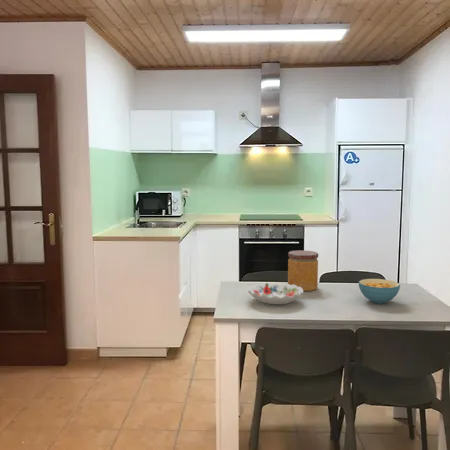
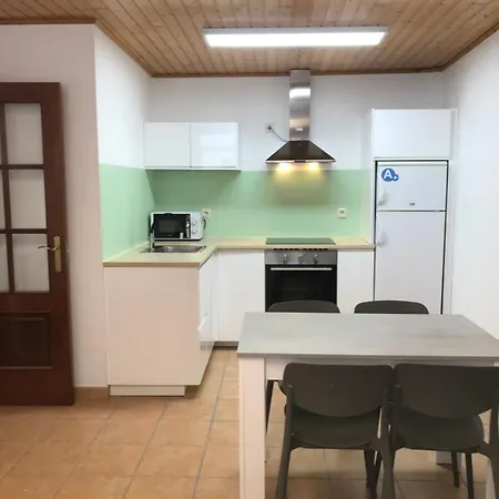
- cereal bowl (378, 292)
- jar (302, 270)
- decorative bowl (275, 294)
